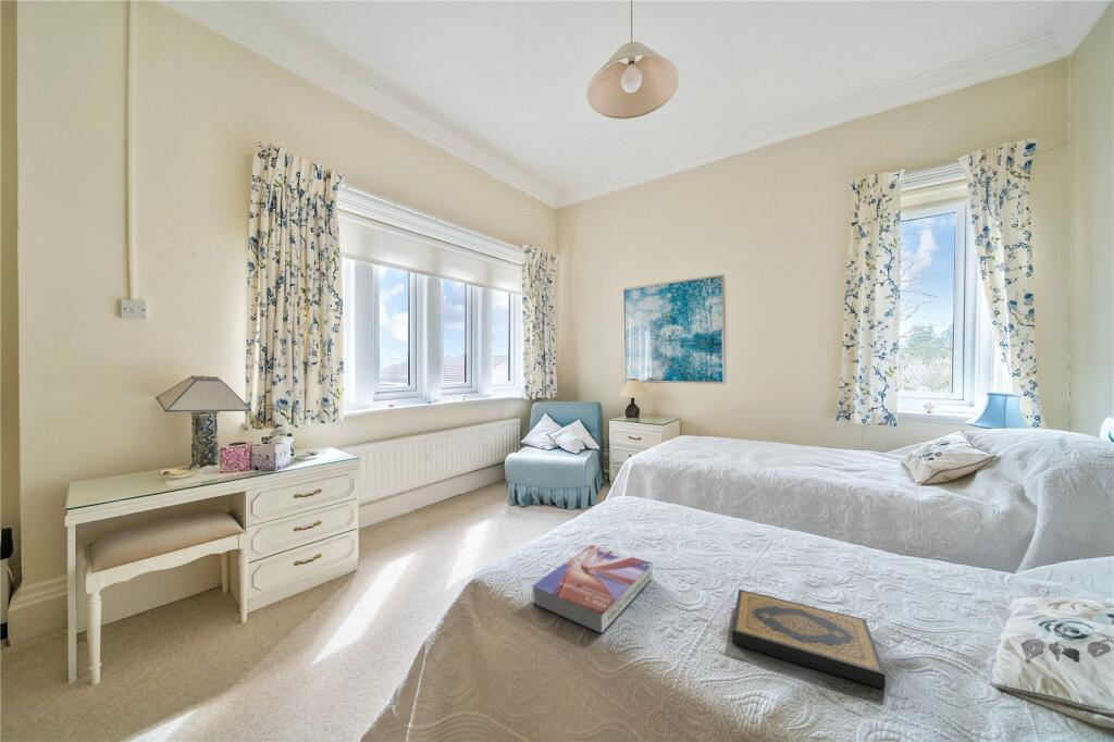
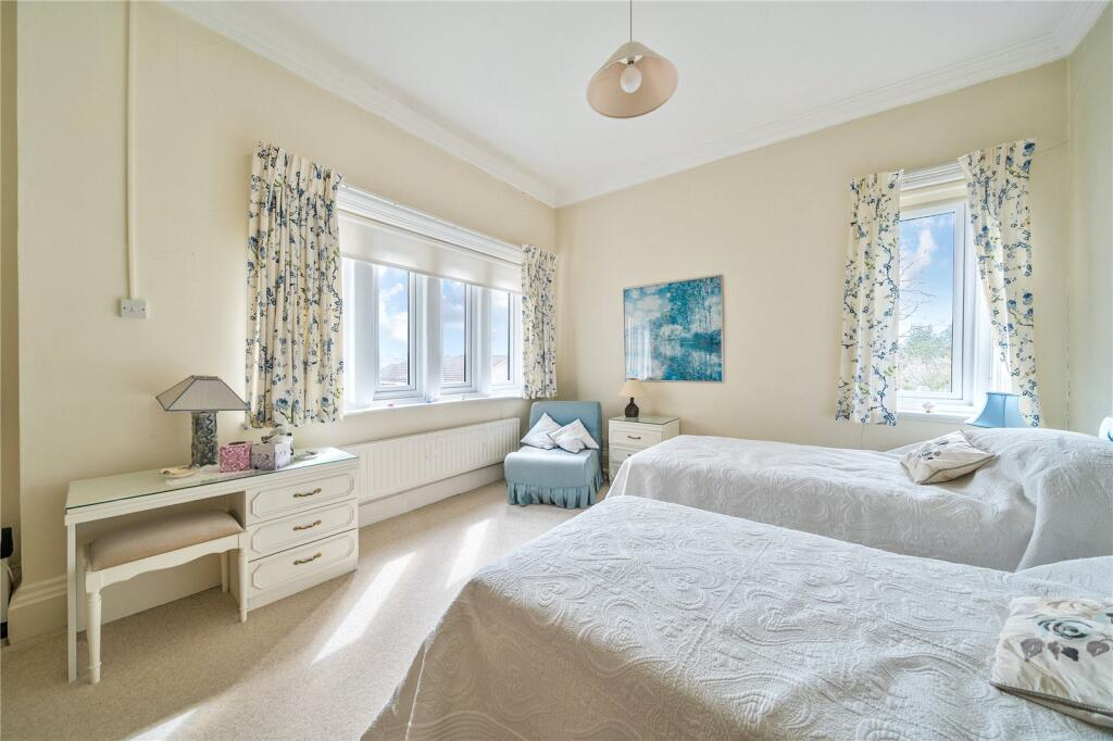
- hardback book (800, 631)
- textbook (595, 581)
